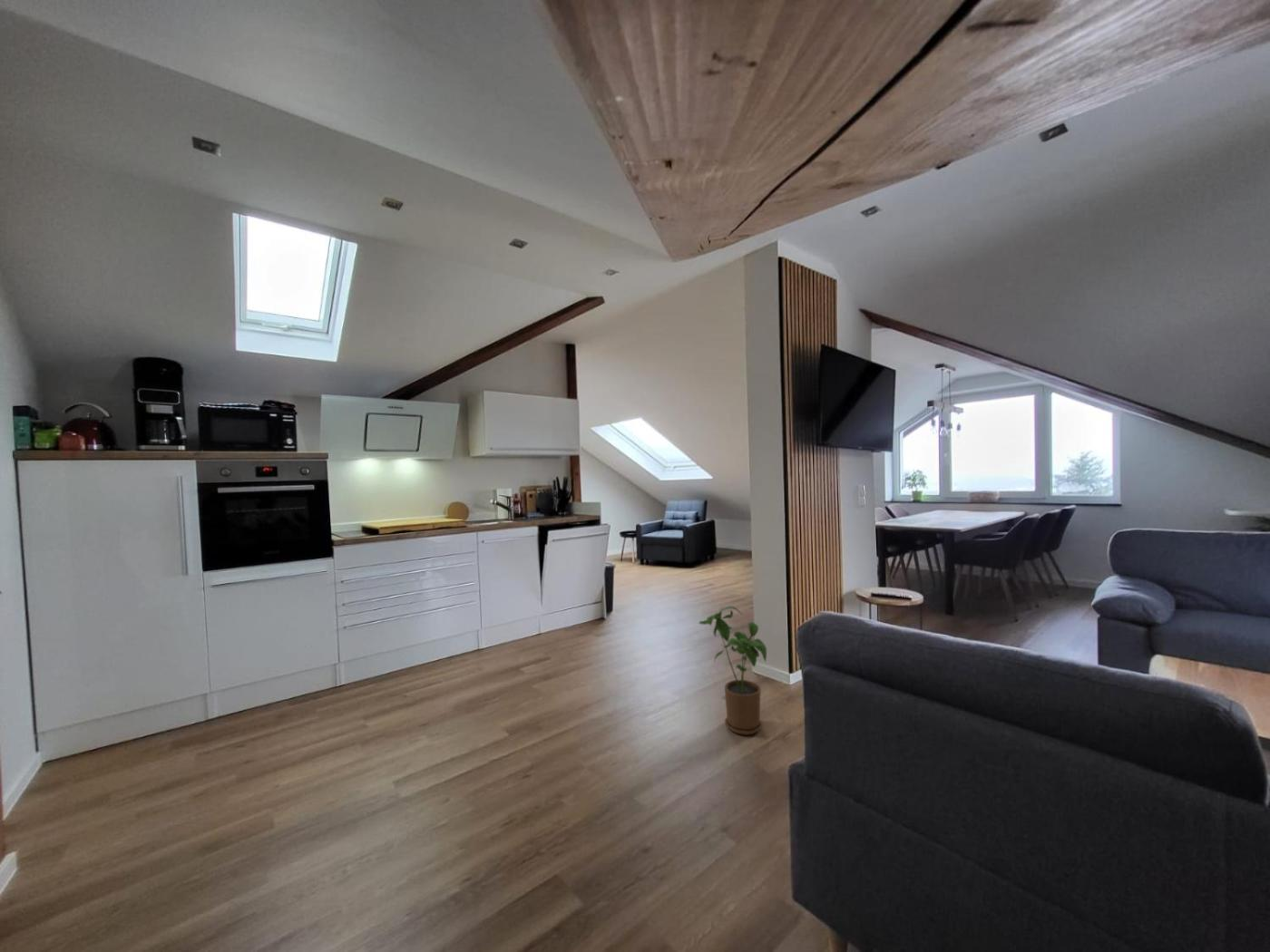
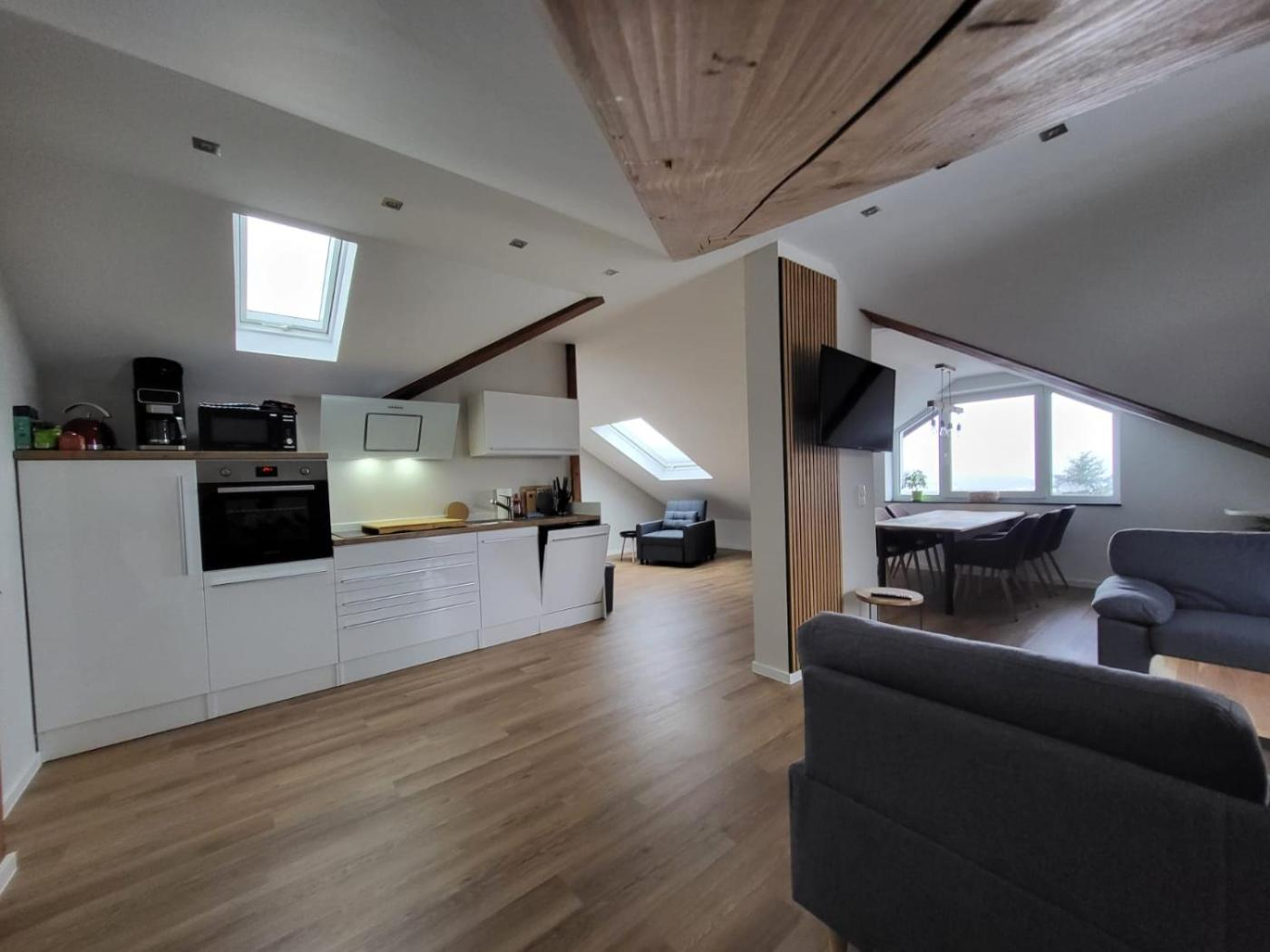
- house plant (741, 666)
